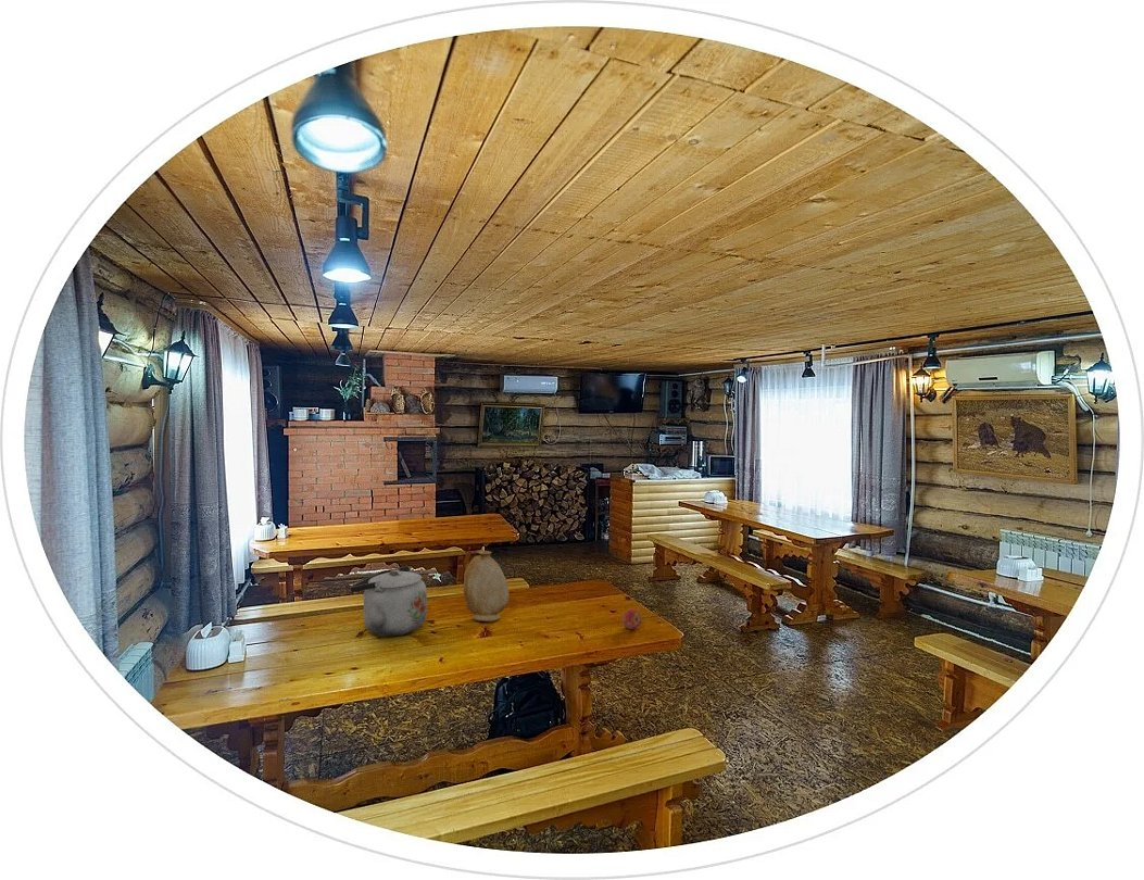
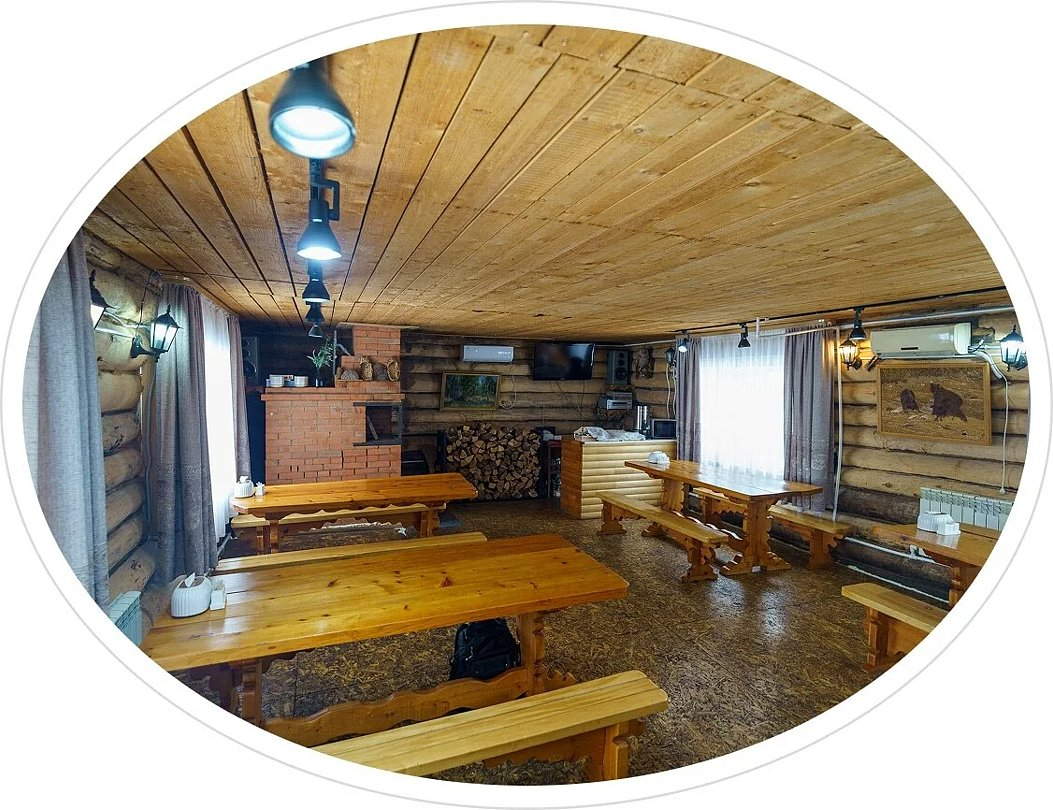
- kettle (389, 601)
- apple (631, 618)
- vase (486, 586)
